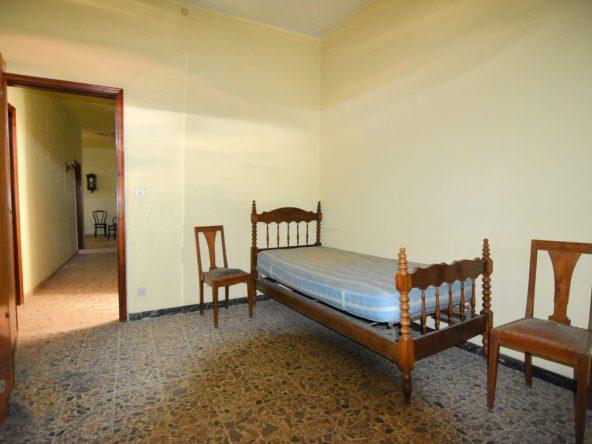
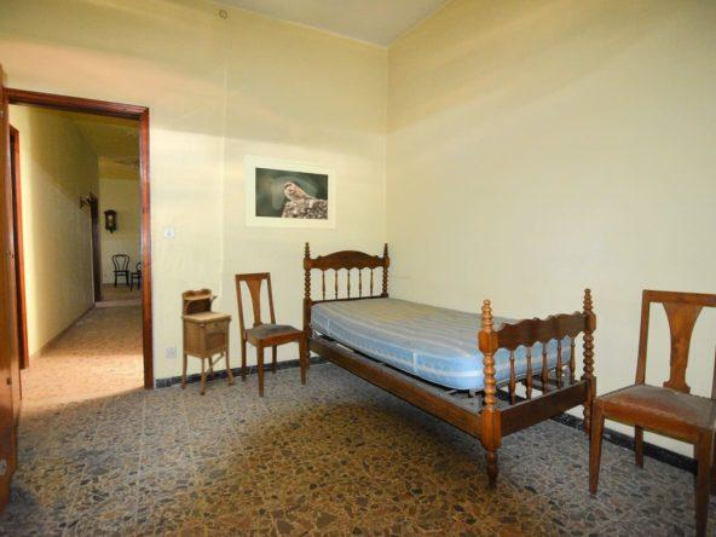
+ nightstand (207, 339)
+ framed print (293, 195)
